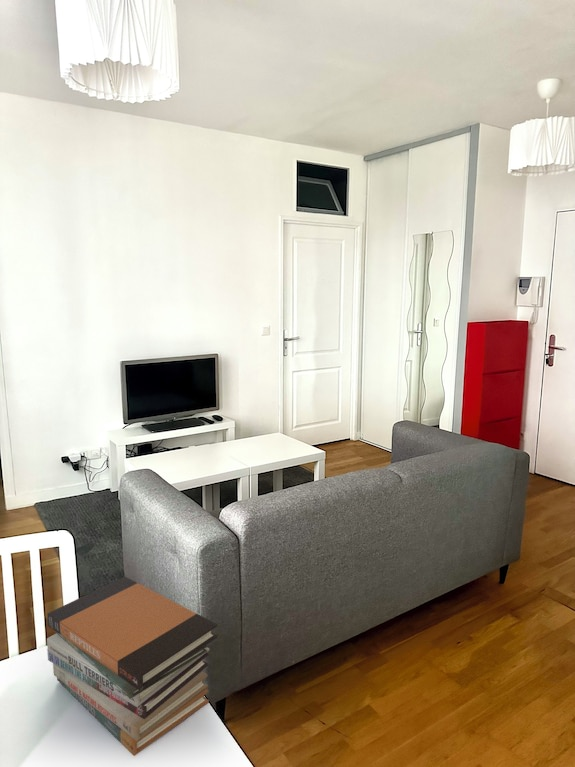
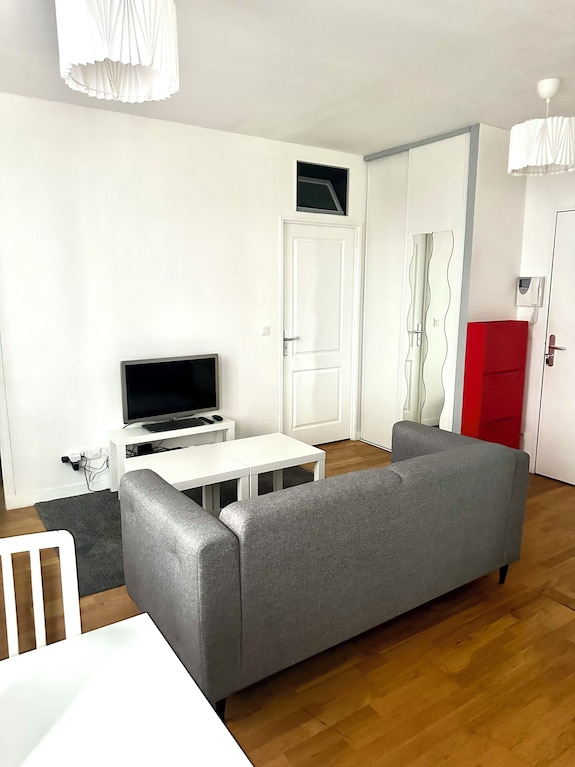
- book stack (129, 654)
